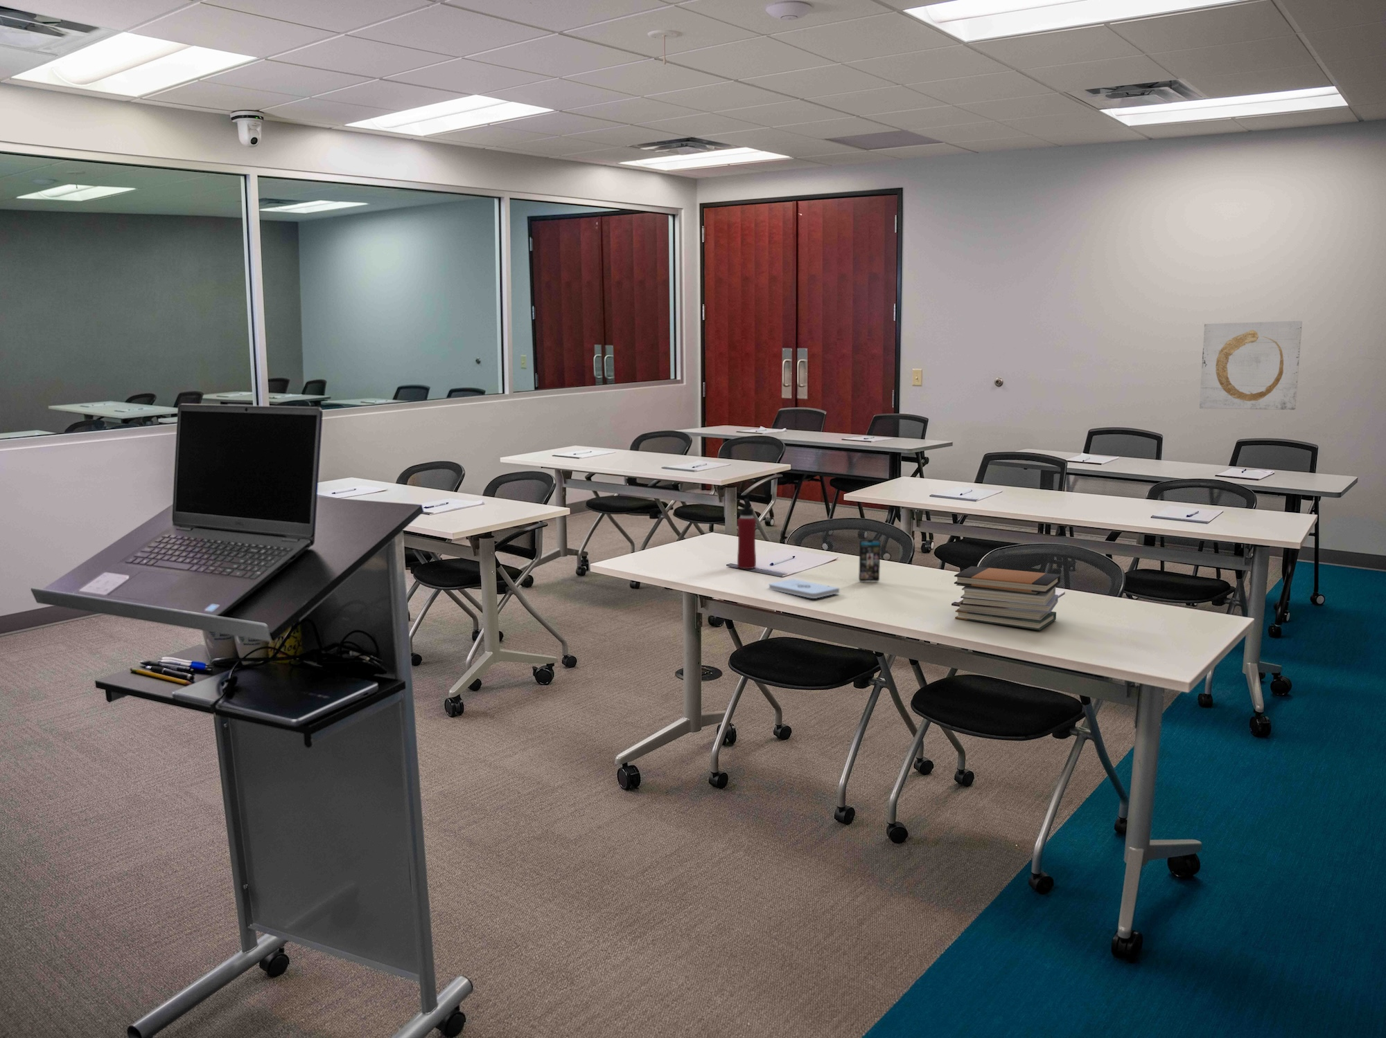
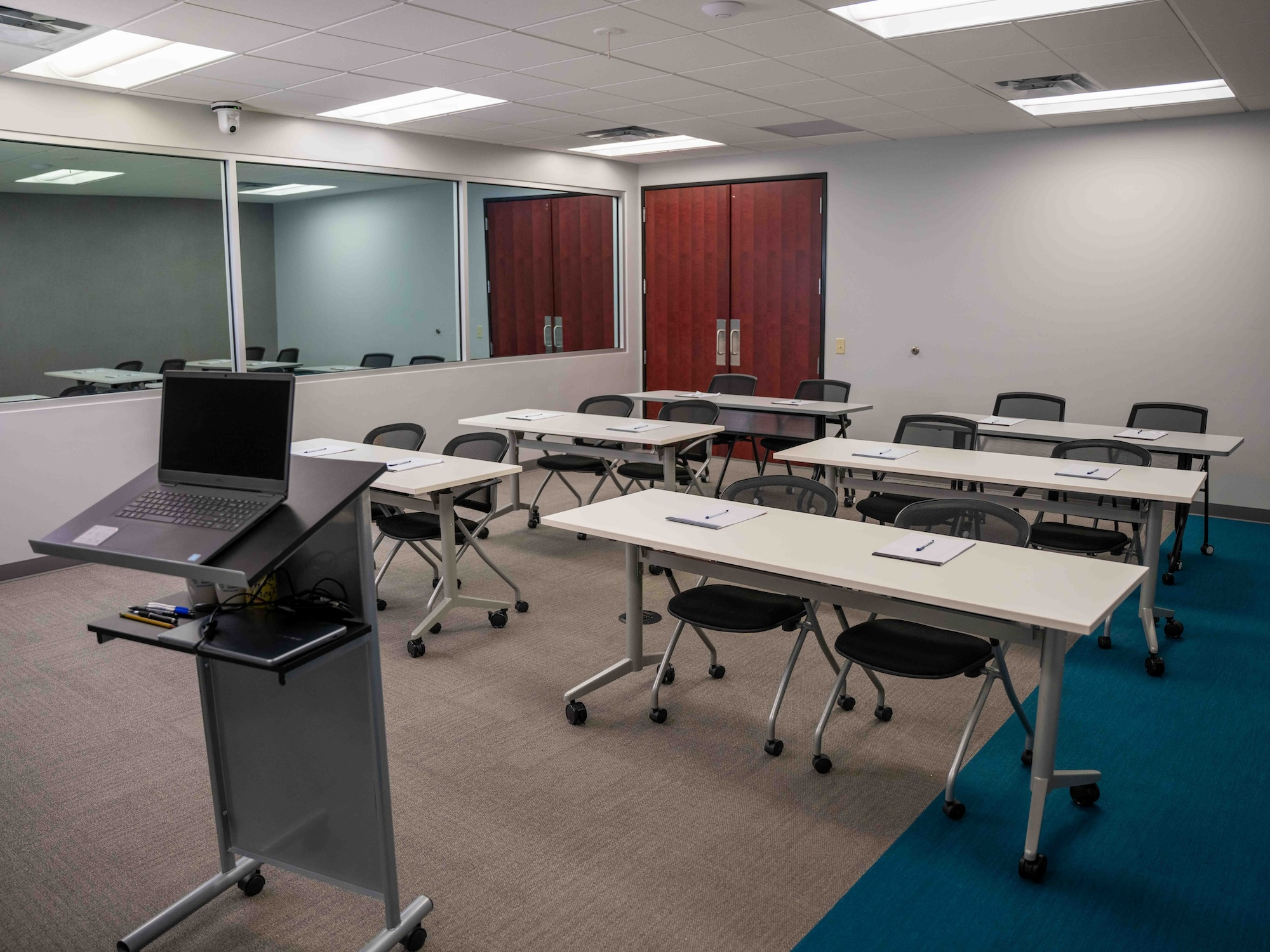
- wall art (1248, 366)
- water bottle (746, 533)
- notepad (802, 588)
- smartphone (870, 559)
- book stack (1007, 598)
